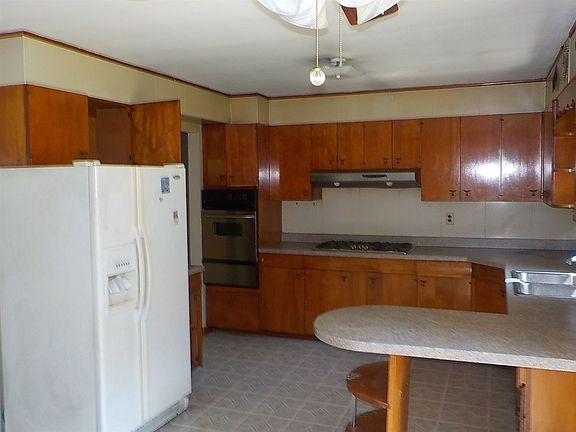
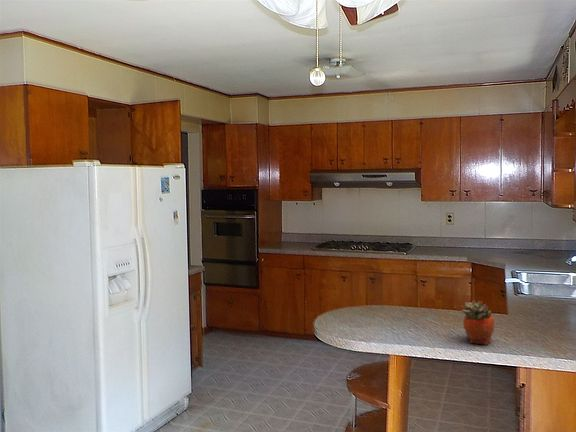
+ succulent planter (477, 320)
